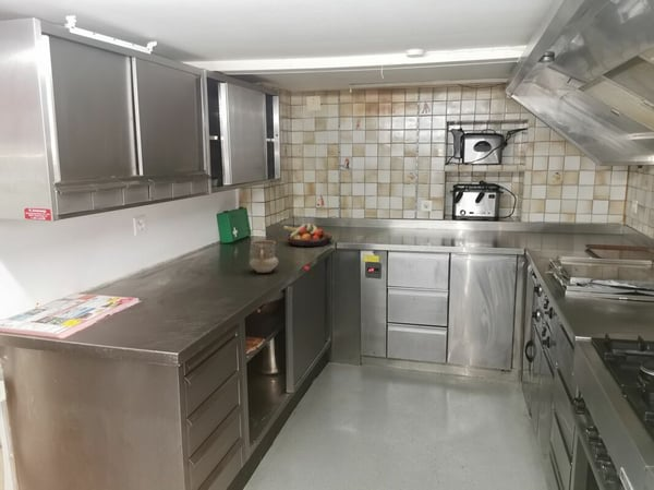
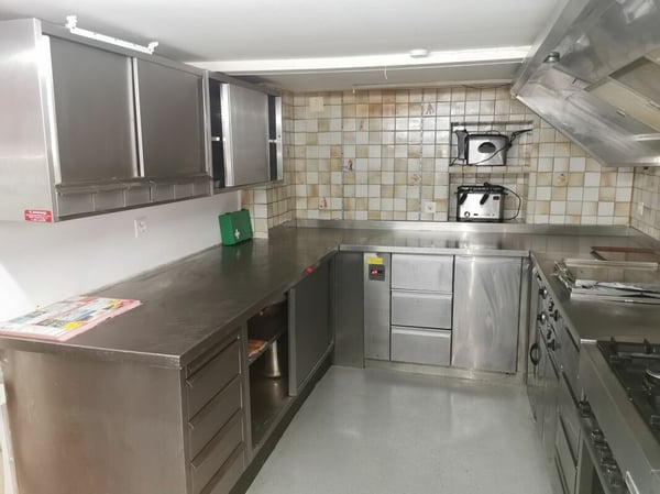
- mug (264, 256)
- fruit bowl (308, 234)
